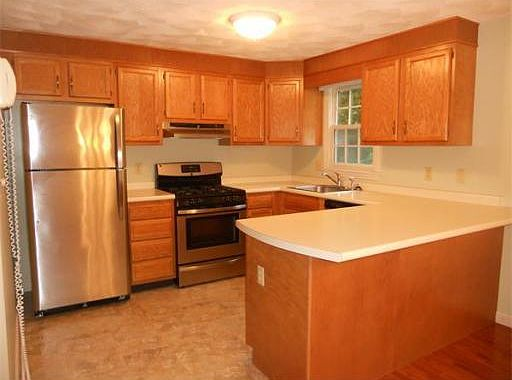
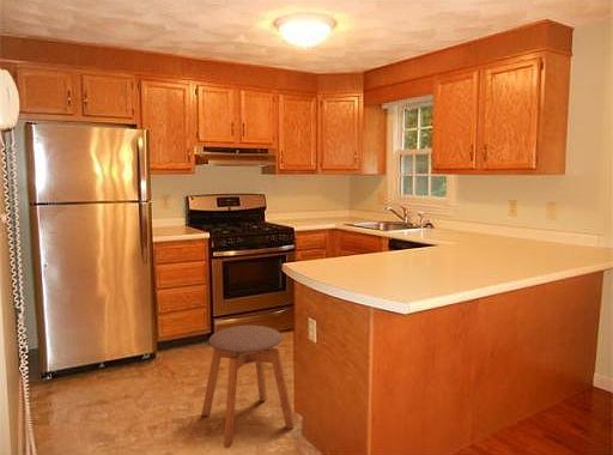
+ stool (236, 377)
